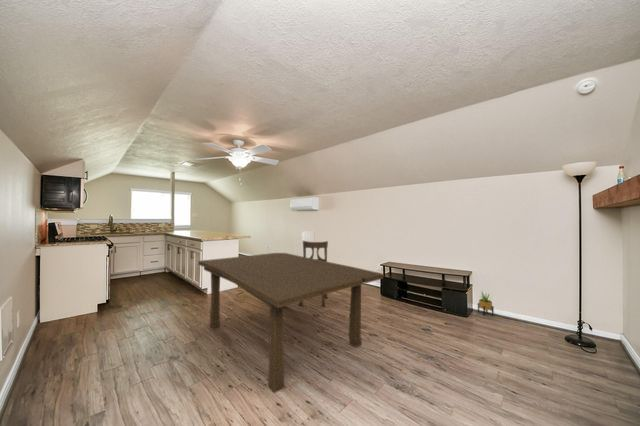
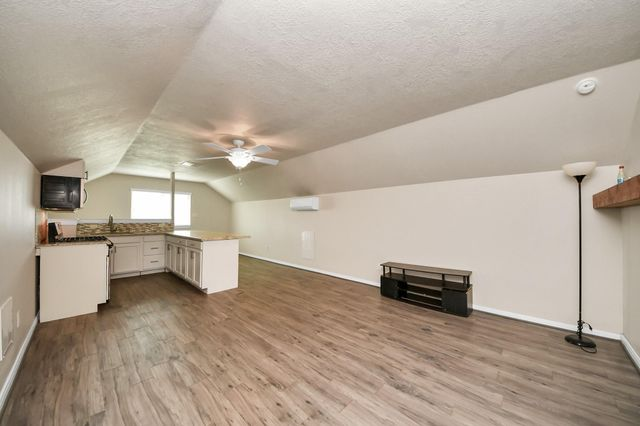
- potted plant (485, 302)
- dining table (280, 300)
- dining chair (316, 259)
